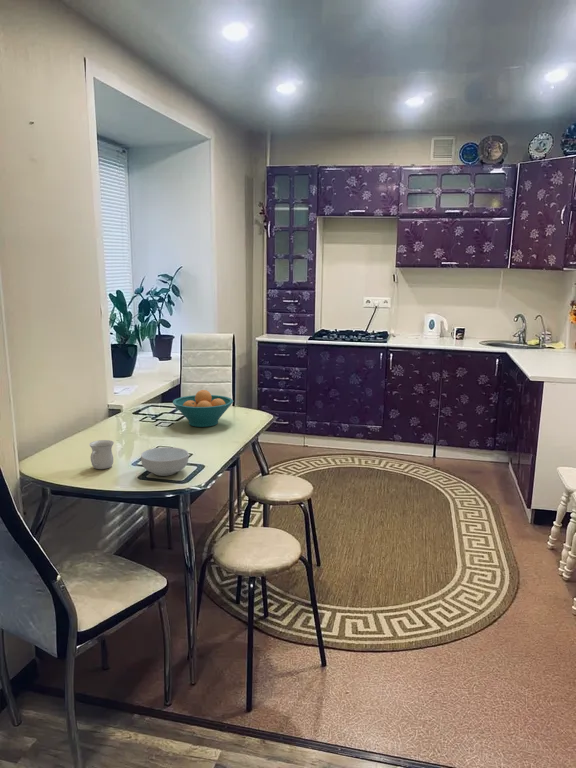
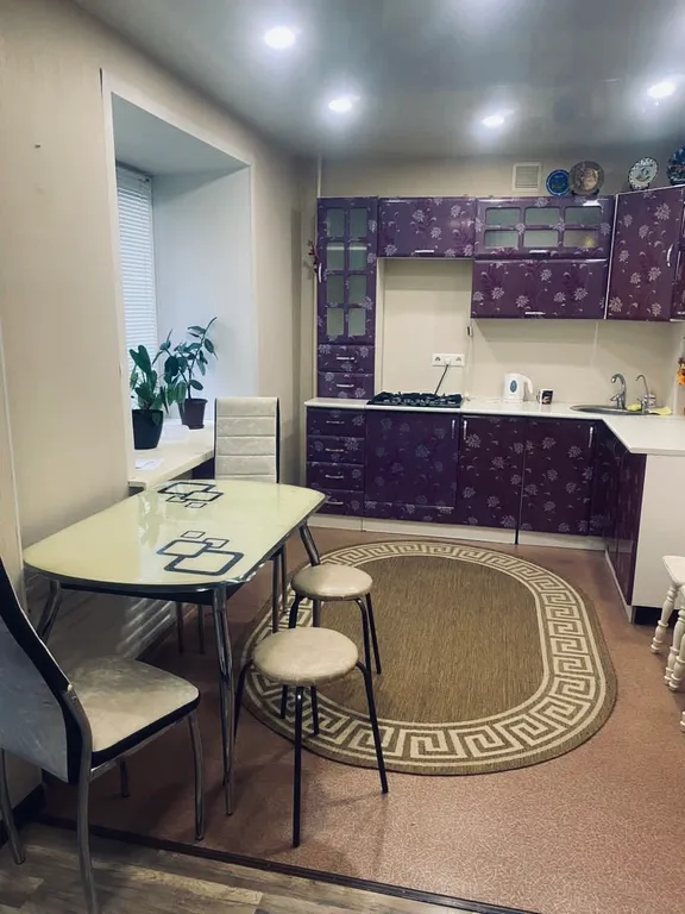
- cereal bowl (165, 462)
- fruit bowl (203, 407)
- mug (99, 456)
